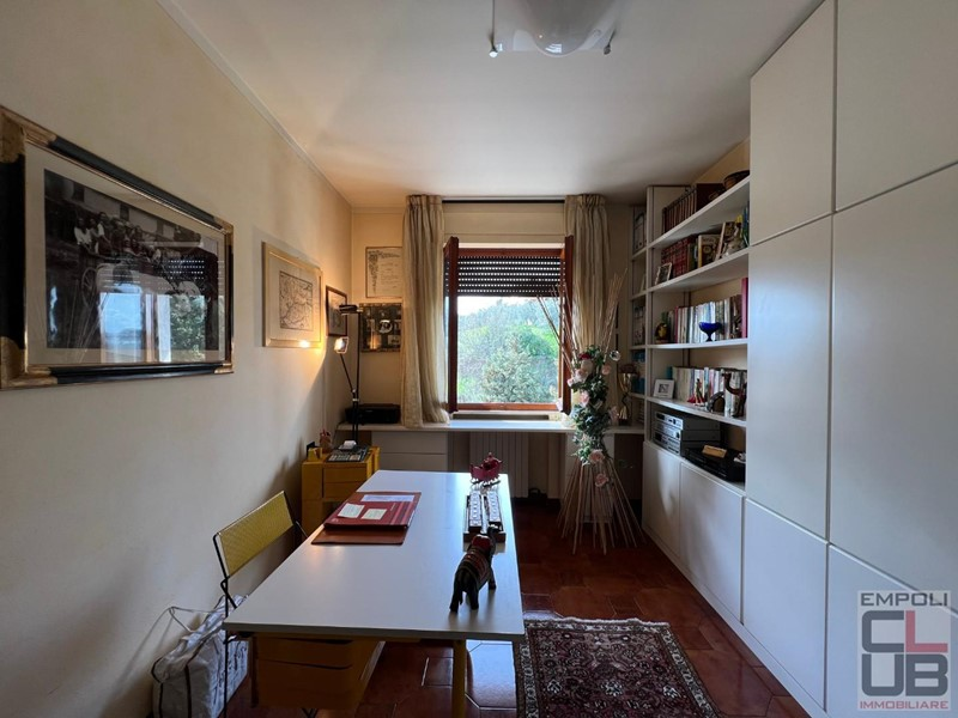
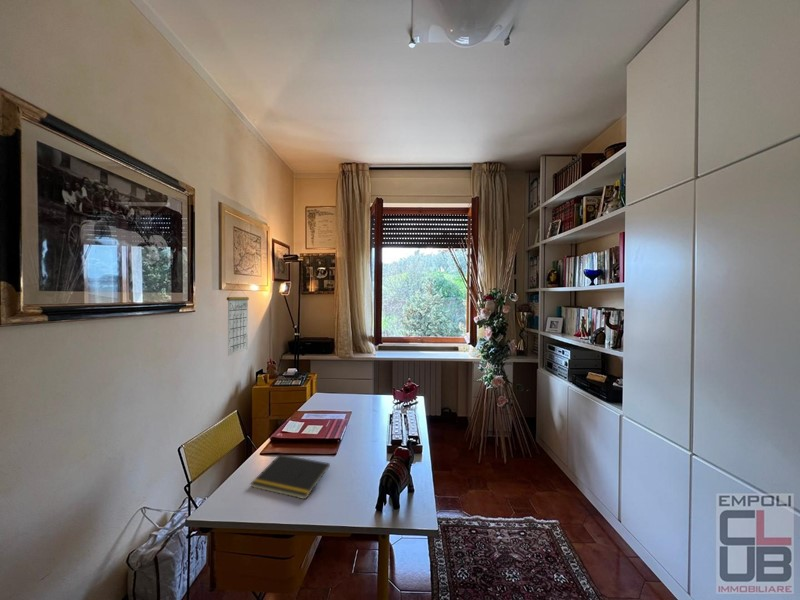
+ calendar (238, 318)
+ notepad (291, 474)
